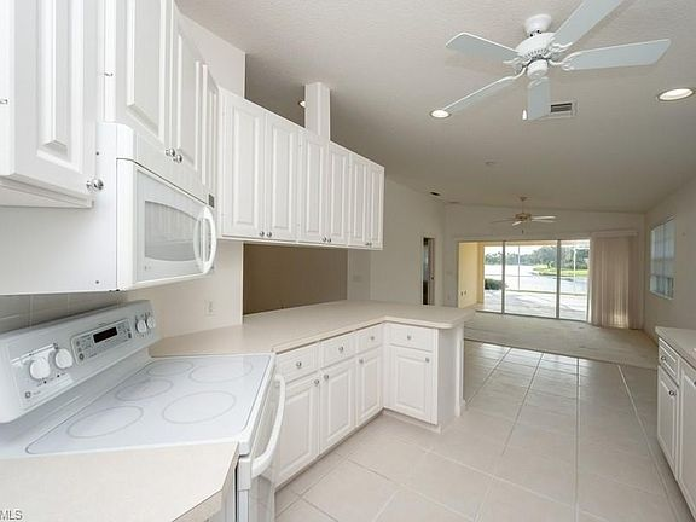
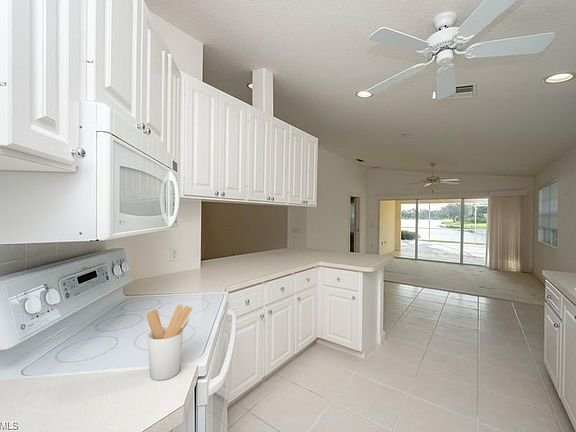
+ utensil holder (171, 338)
